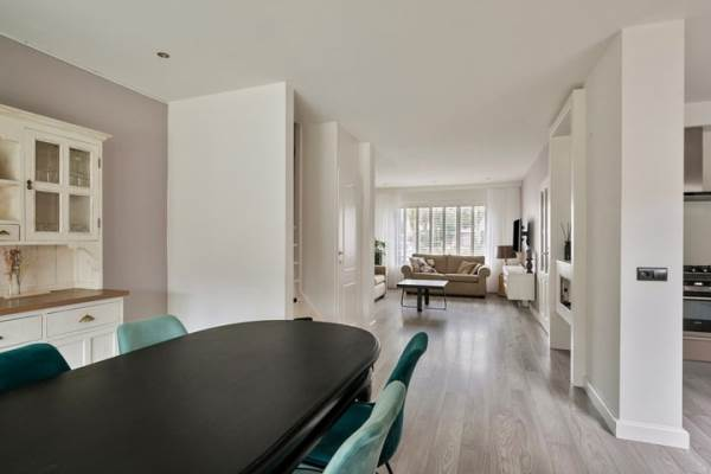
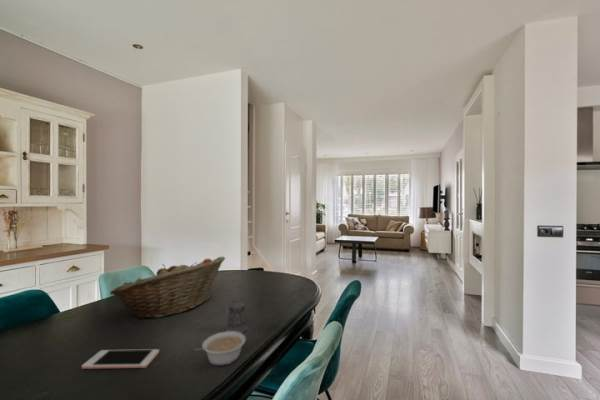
+ legume (223, 348)
+ cell phone (122, 358)
+ pepper shaker (236, 316)
+ fruit basket (174, 282)
